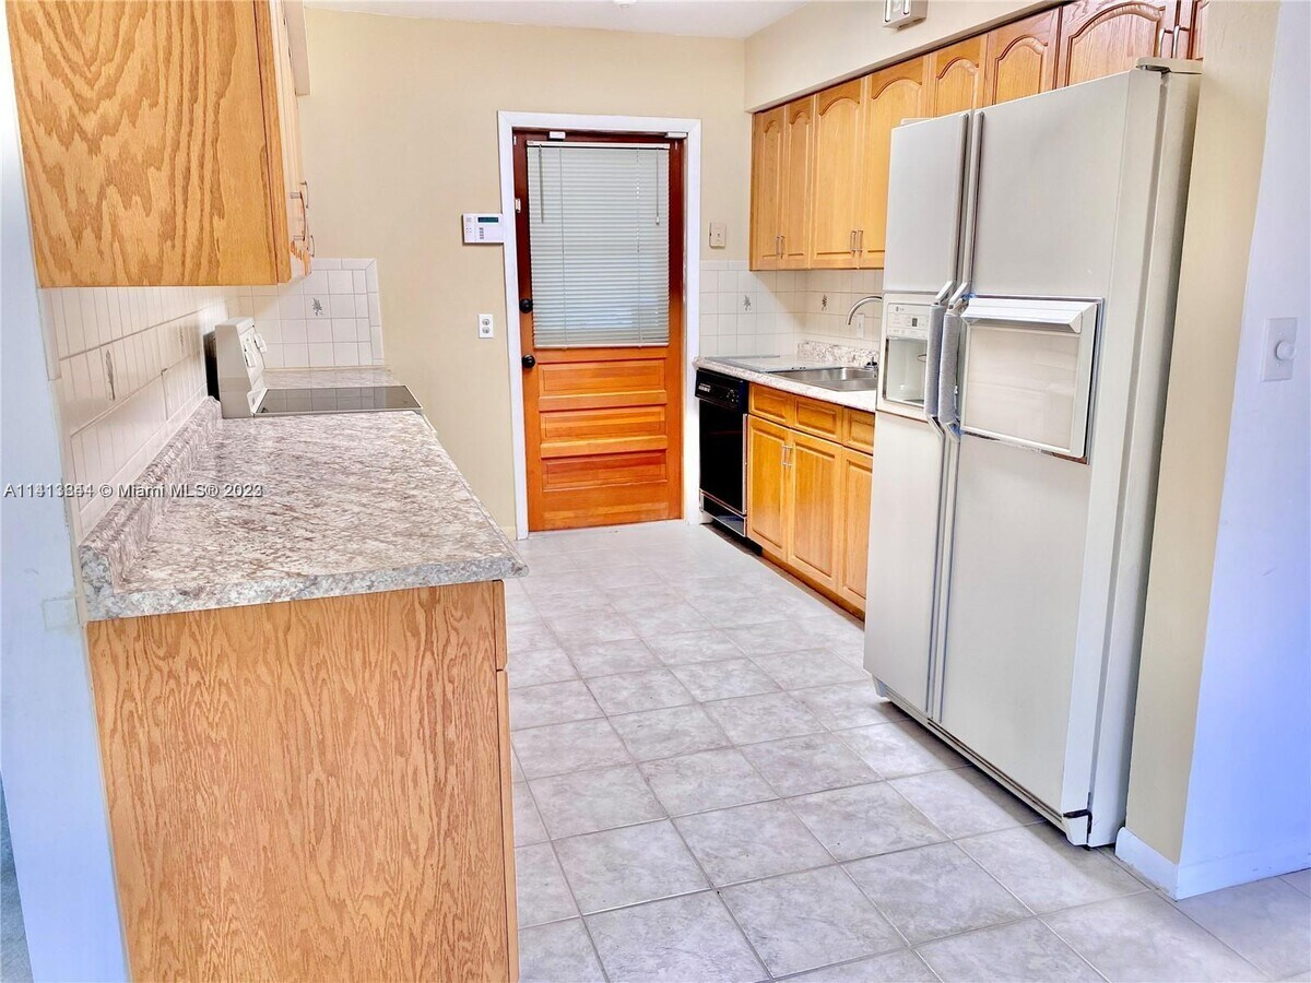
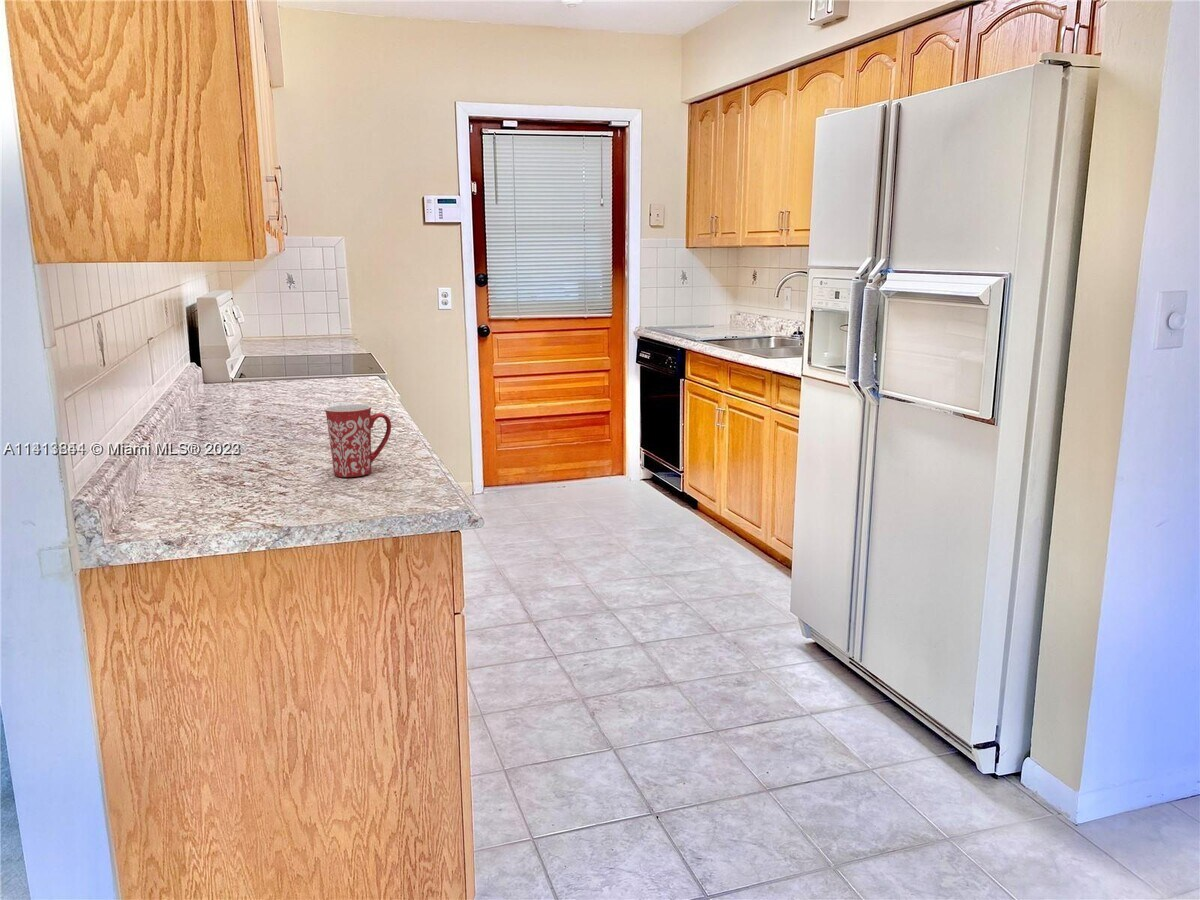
+ mug (359, 439)
